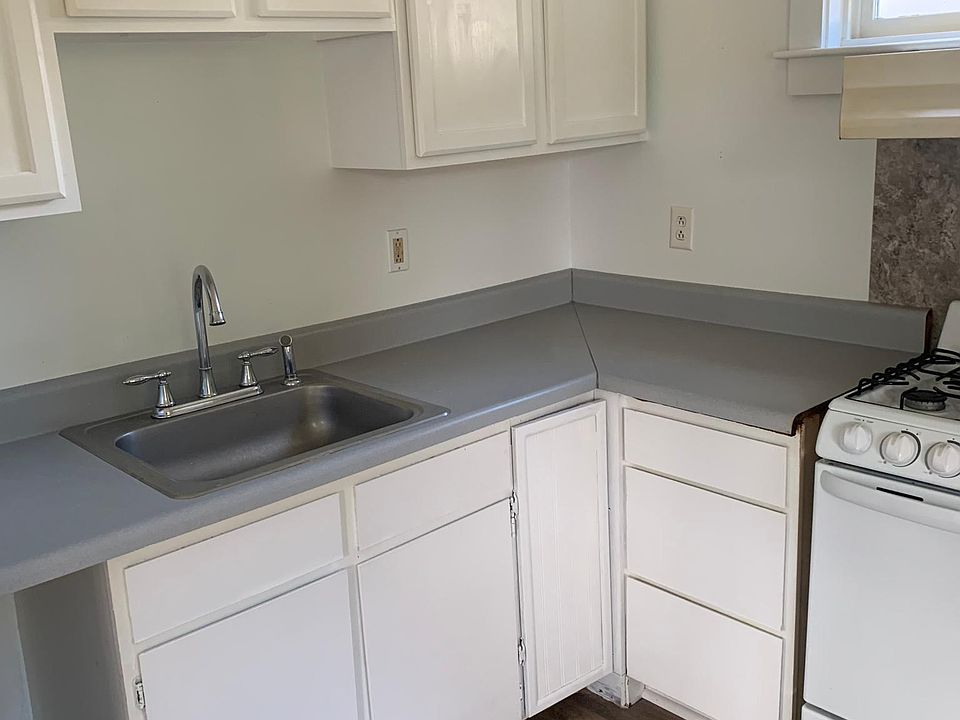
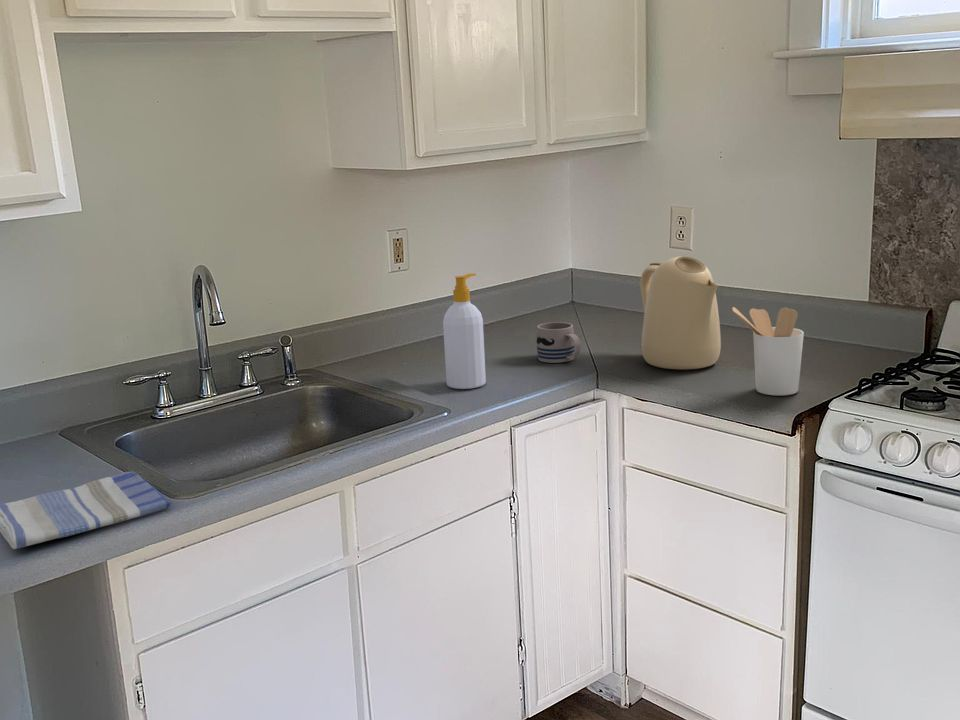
+ utensil holder (765, 347)
+ dish towel (79, 507)
+ kettle (677, 309)
+ mug (559, 343)
+ soap bottle (464, 330)
